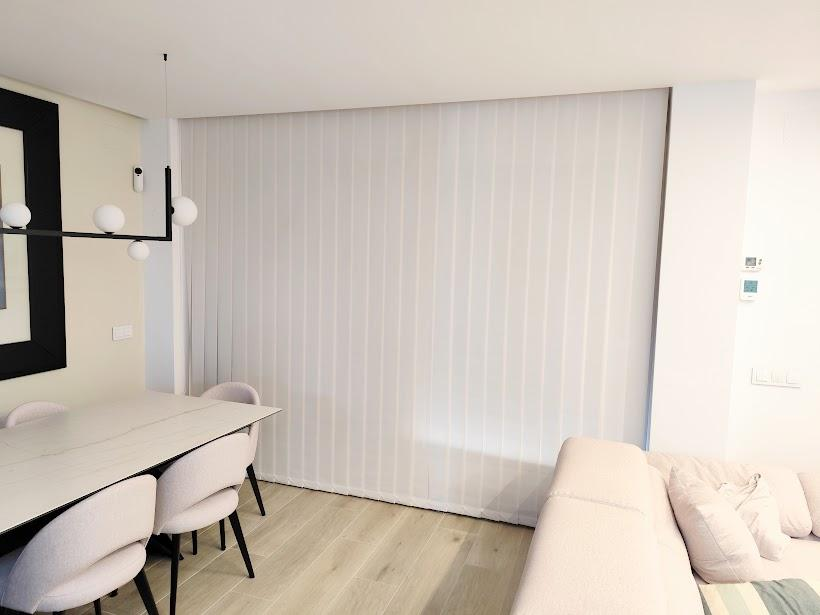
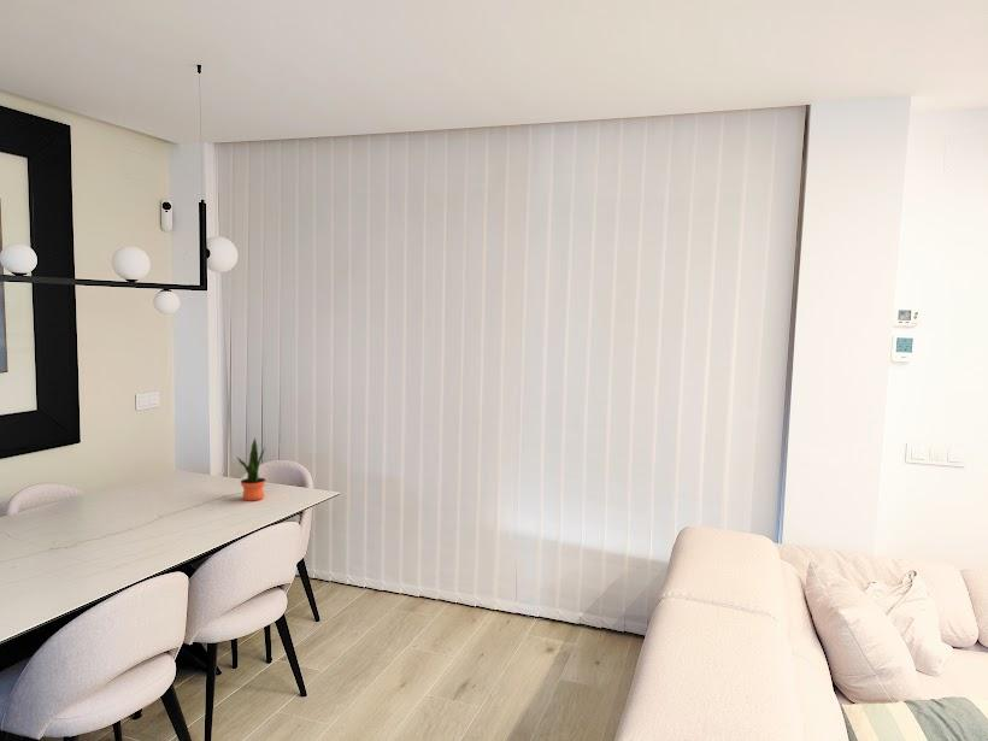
+ potted plant (252, 469)
